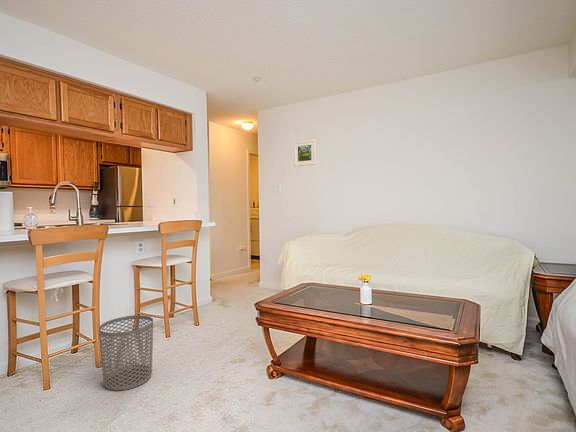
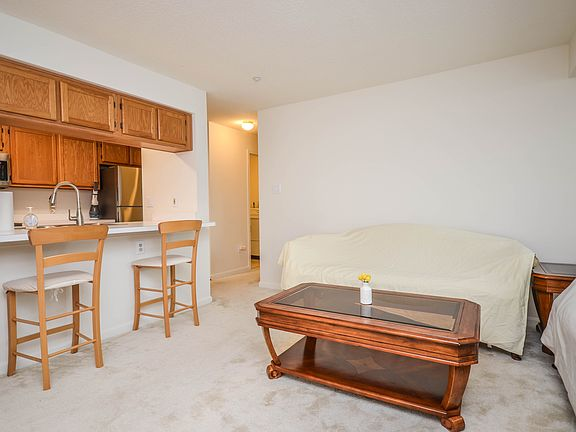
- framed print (304, 153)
- waste bin (127, 351)
